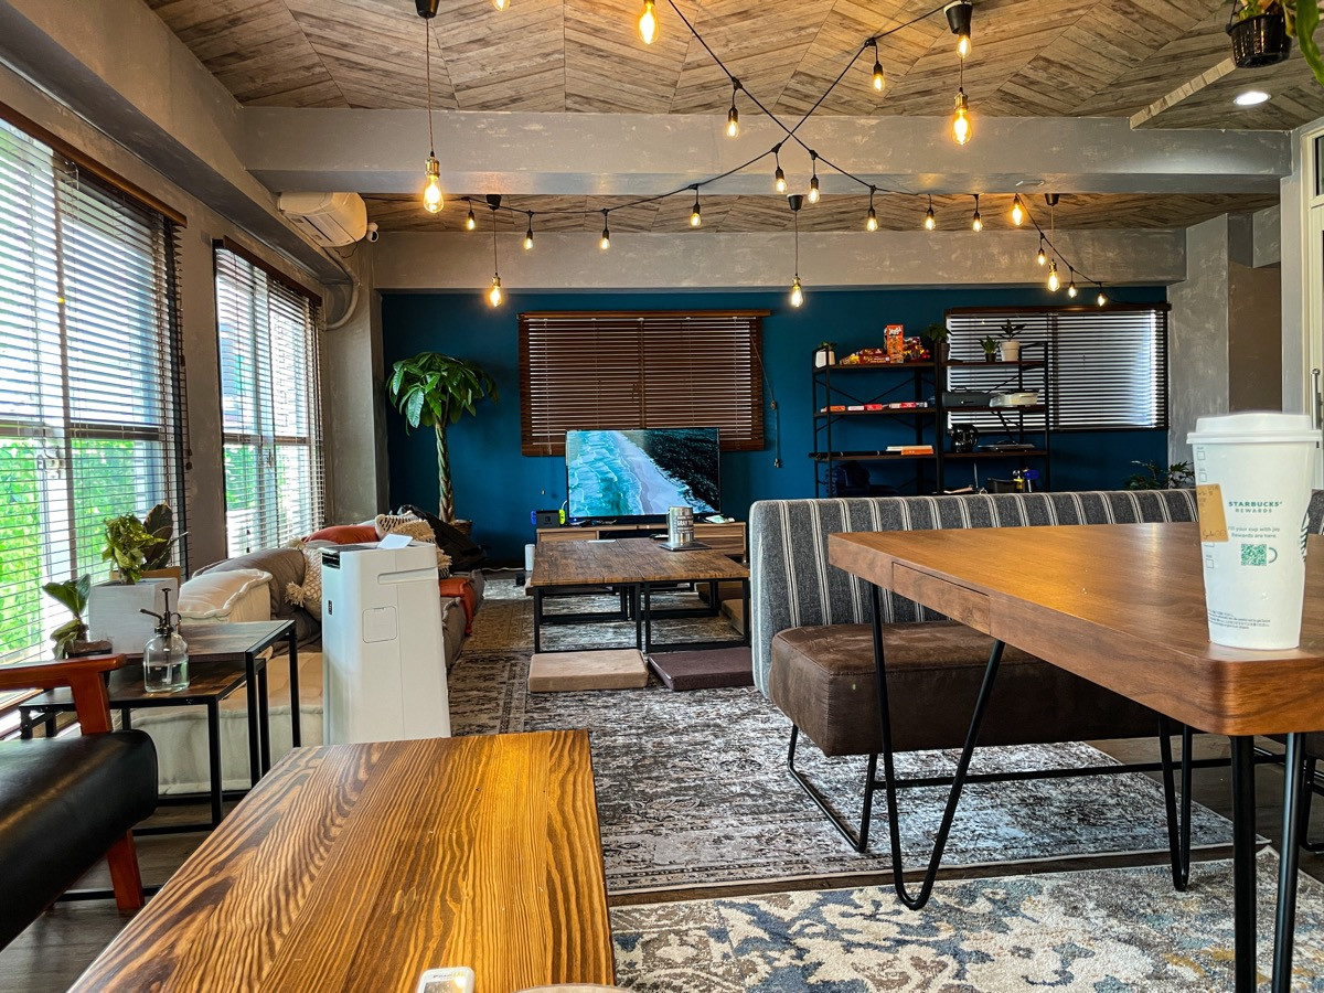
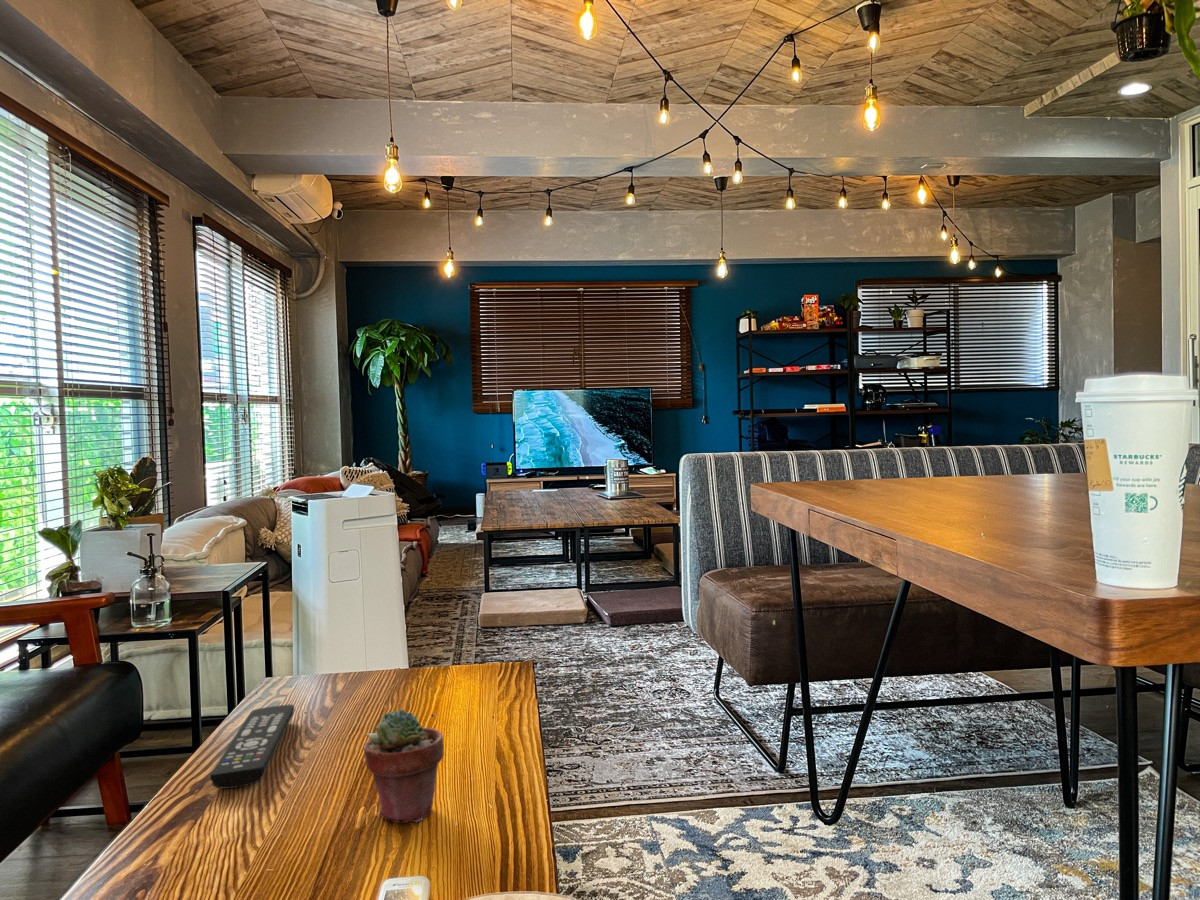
+ remote control (257, 742)
+ potted succulent (404, 760)
